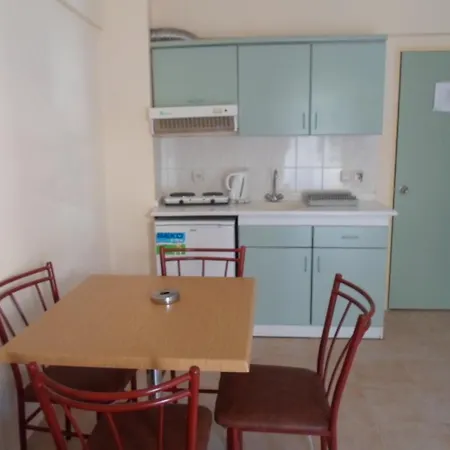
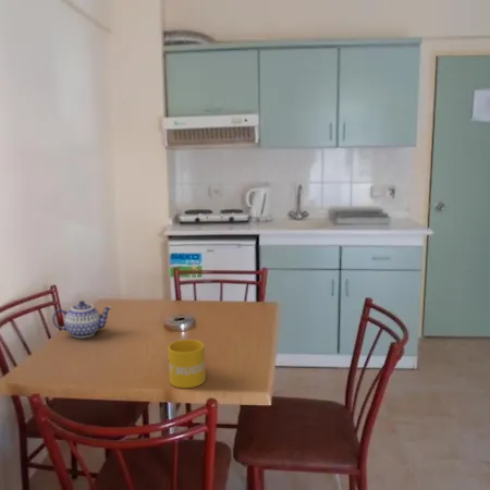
+ teapot (83, 317)
+ mug (186, 359)
